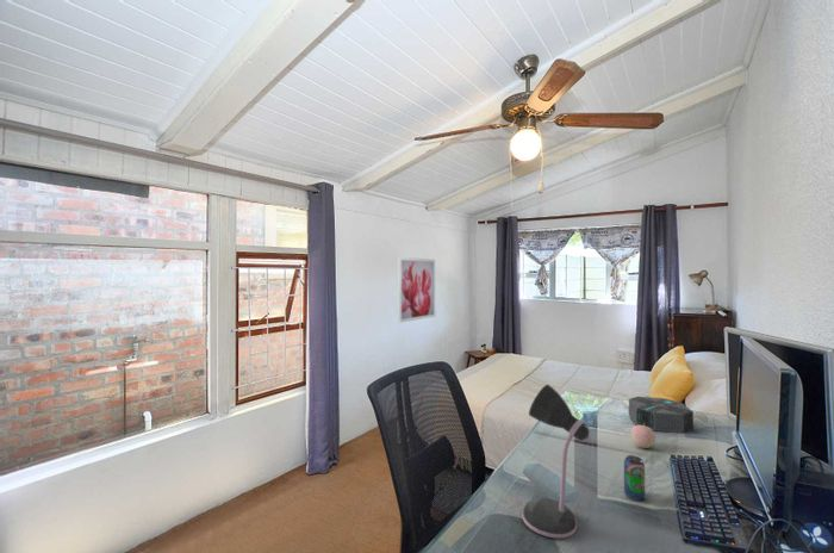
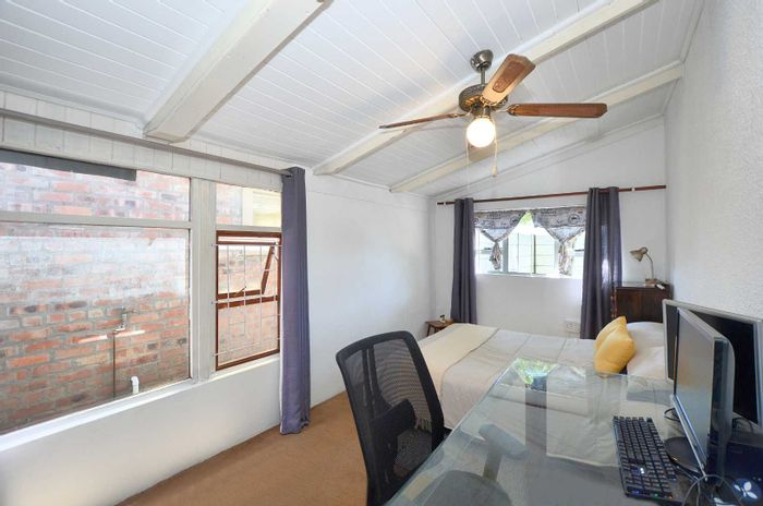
- apple (642, 434)
- beverage can (634, 477)
- desk lamp (562, 454)
- speaker (659, 414)
- wall art (417, 288)
